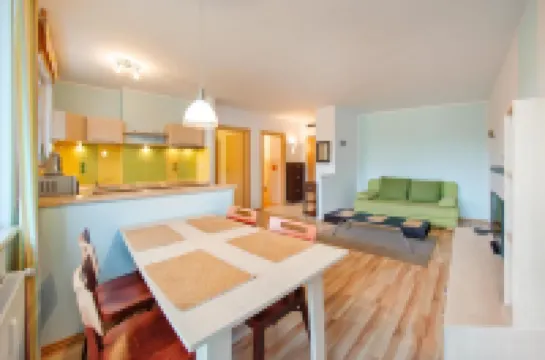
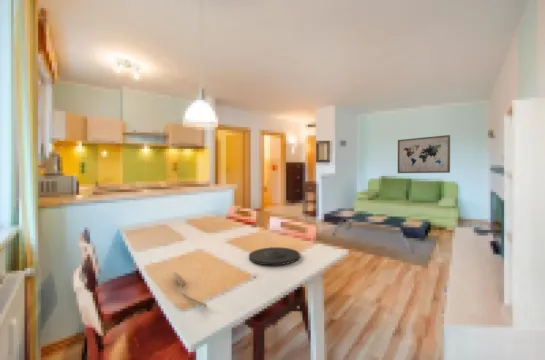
+ plate (274, 253)
+ wall art (422, 155)
+ spoon (183, 285)
